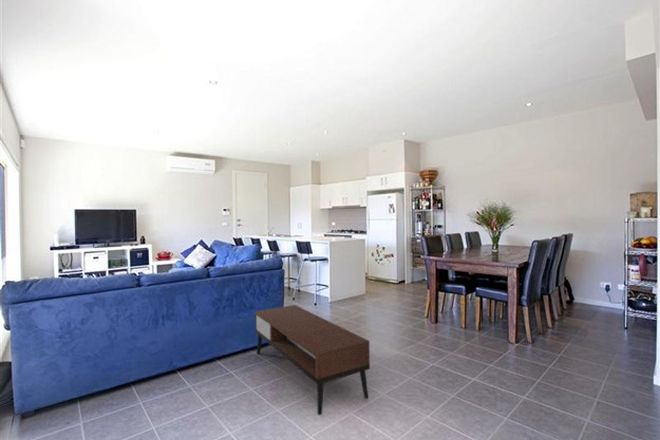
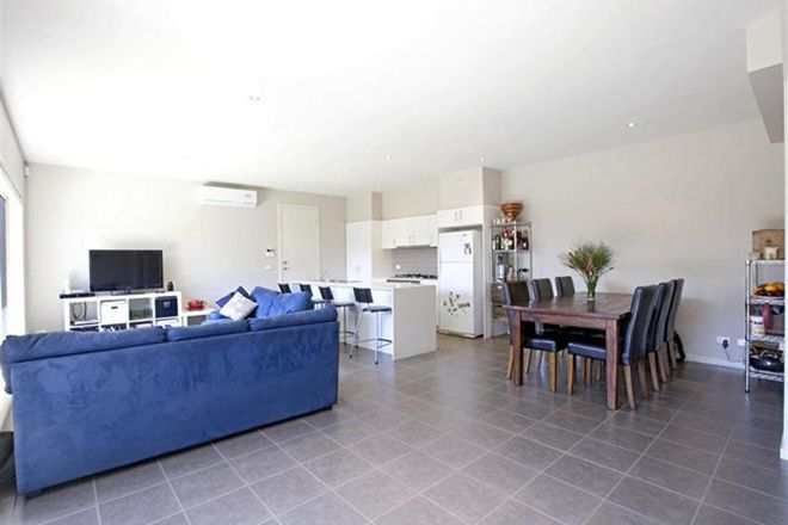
- coffee table (304, 347)
